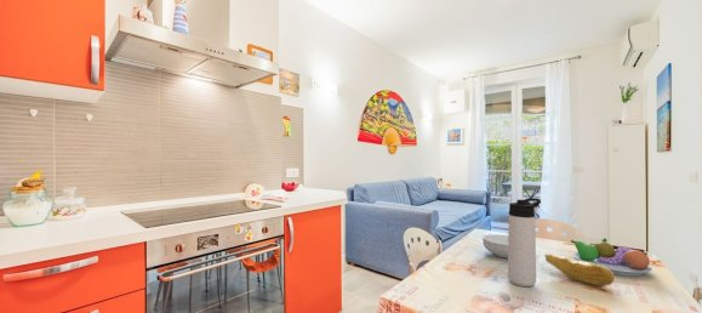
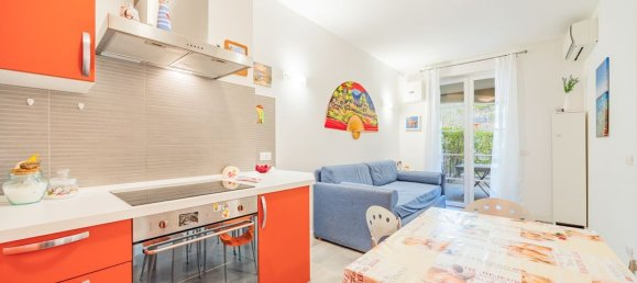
- thermos bottle (525, 240)
- cereal bowl (503, 246)
- fruit bowl (607, 254)
- banana (577, 269)
